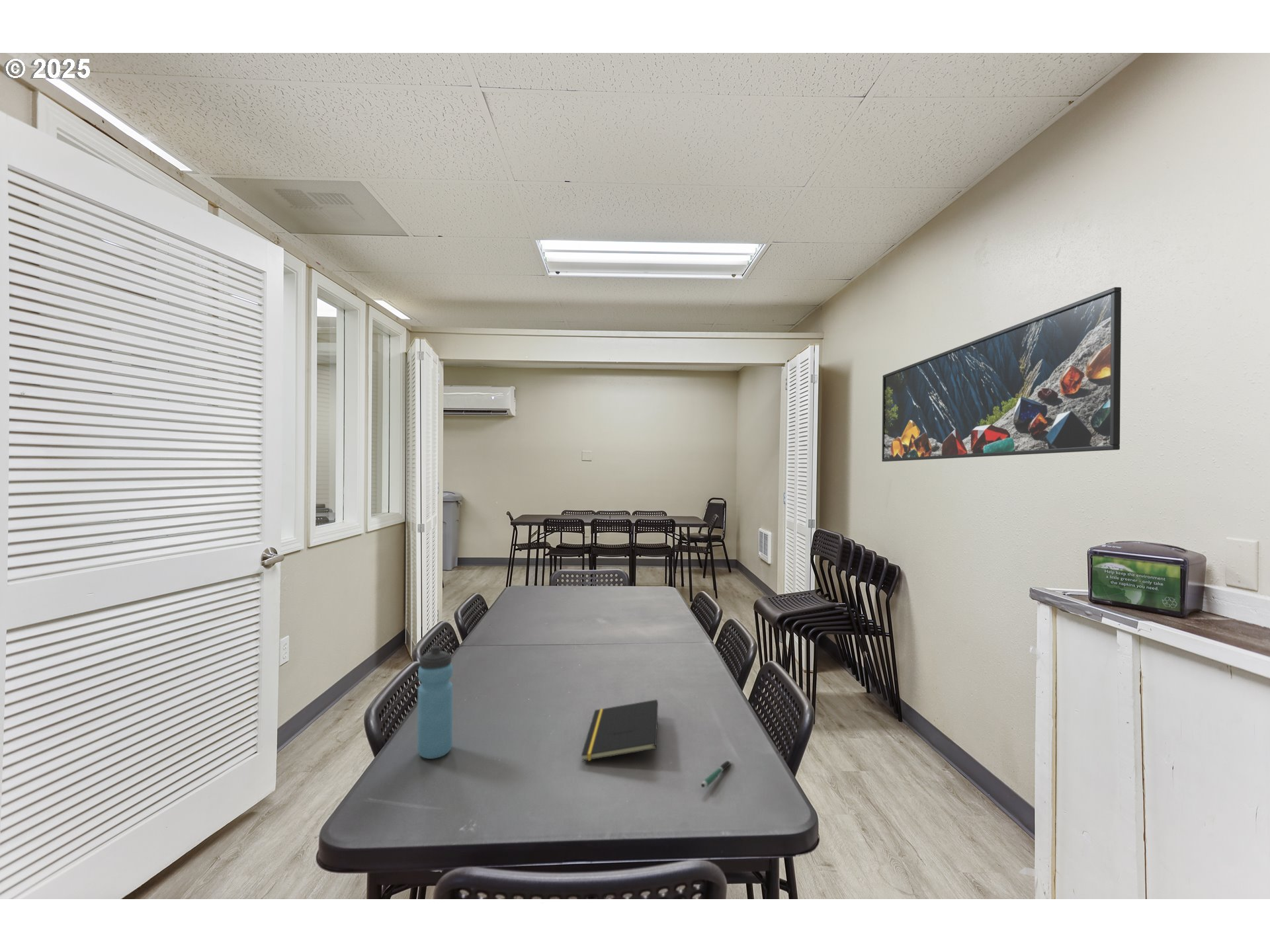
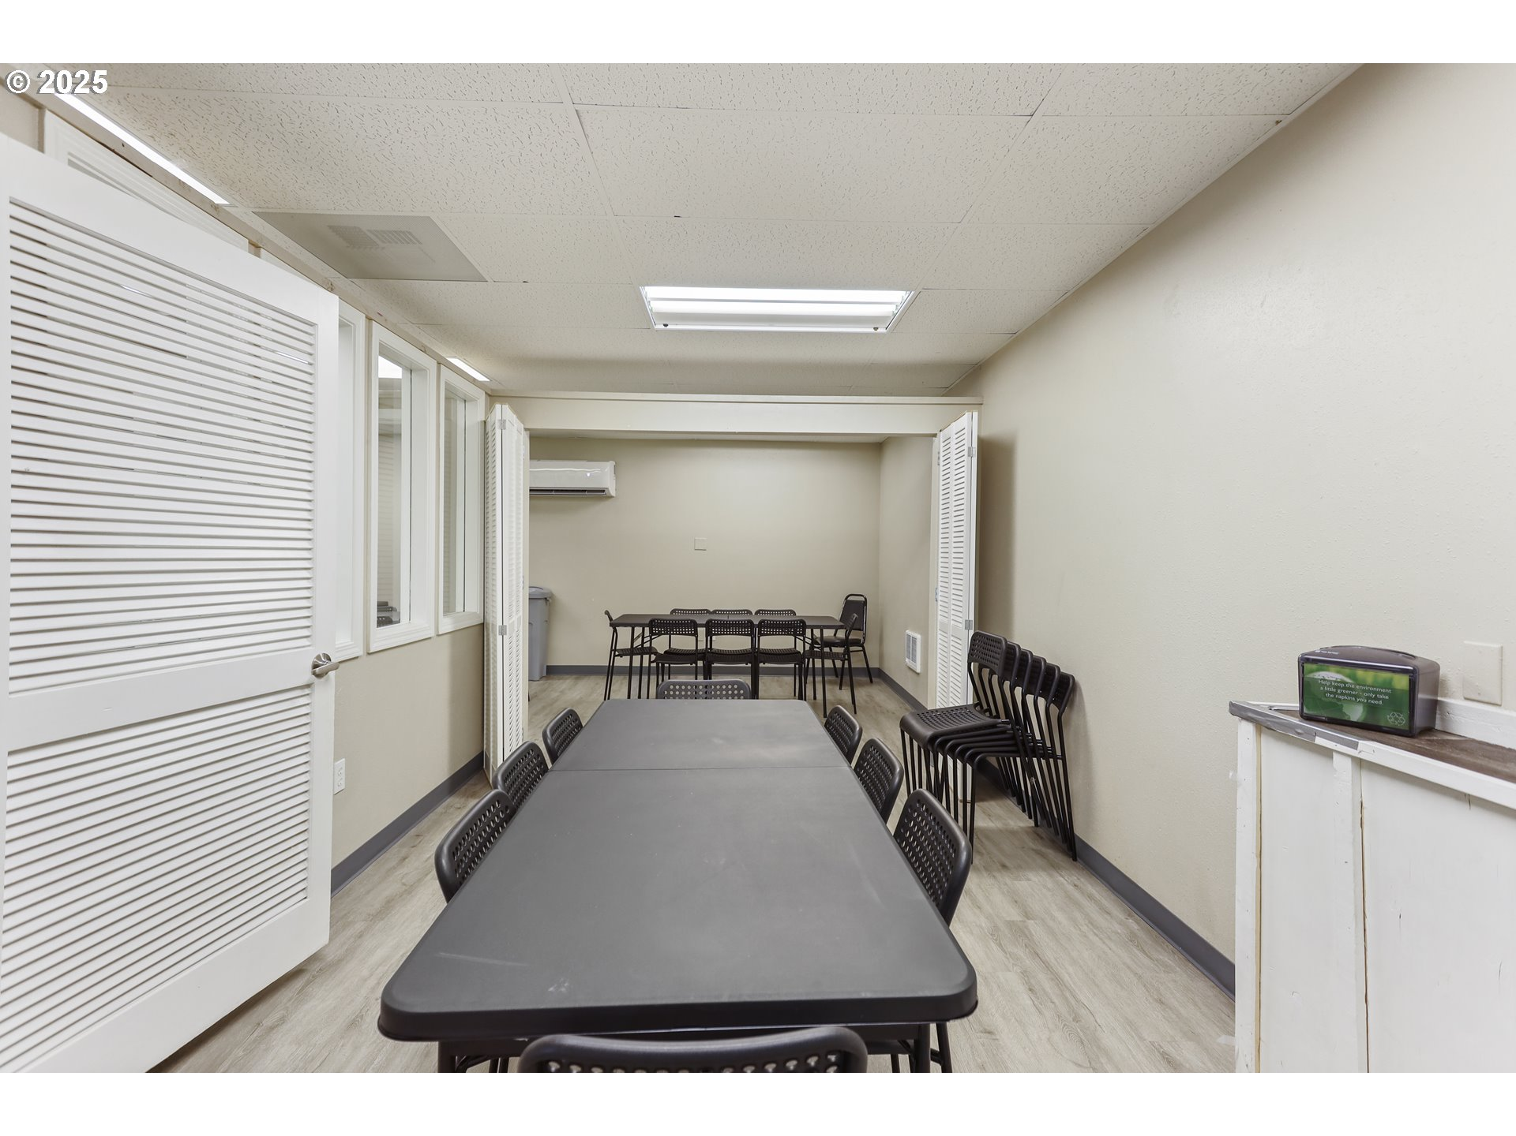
- pen (717, 772)
- water bottle (435, 699)
- notepad (622, 728)
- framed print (964, 401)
